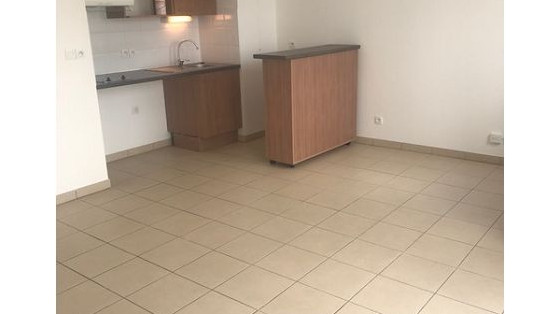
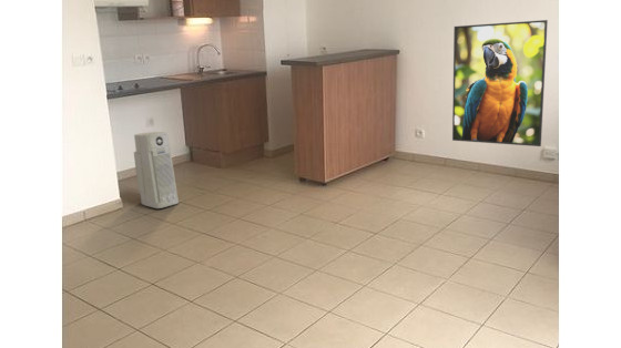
+ air purifier (153, 168)
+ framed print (496, 84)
